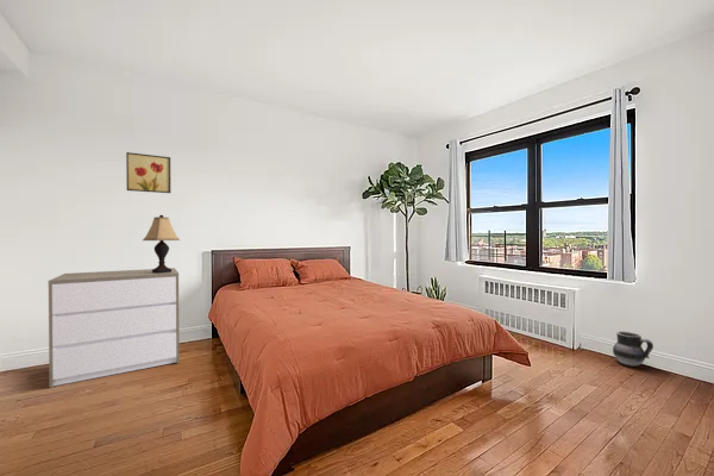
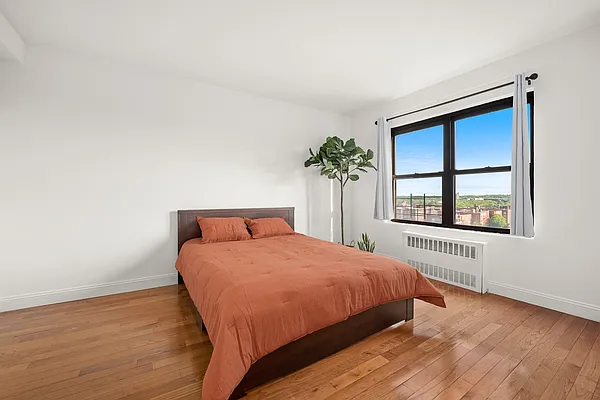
- dresser (121, 318)
- wall art (149, 173)
- ceramic jug (632, 349)
- lamp (161, 243)
